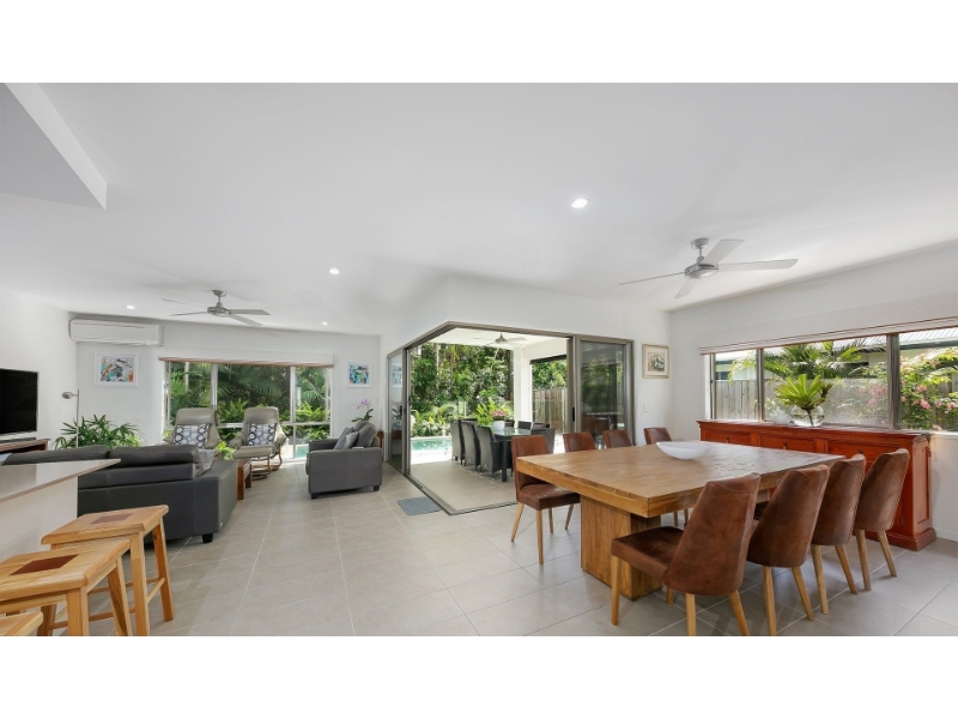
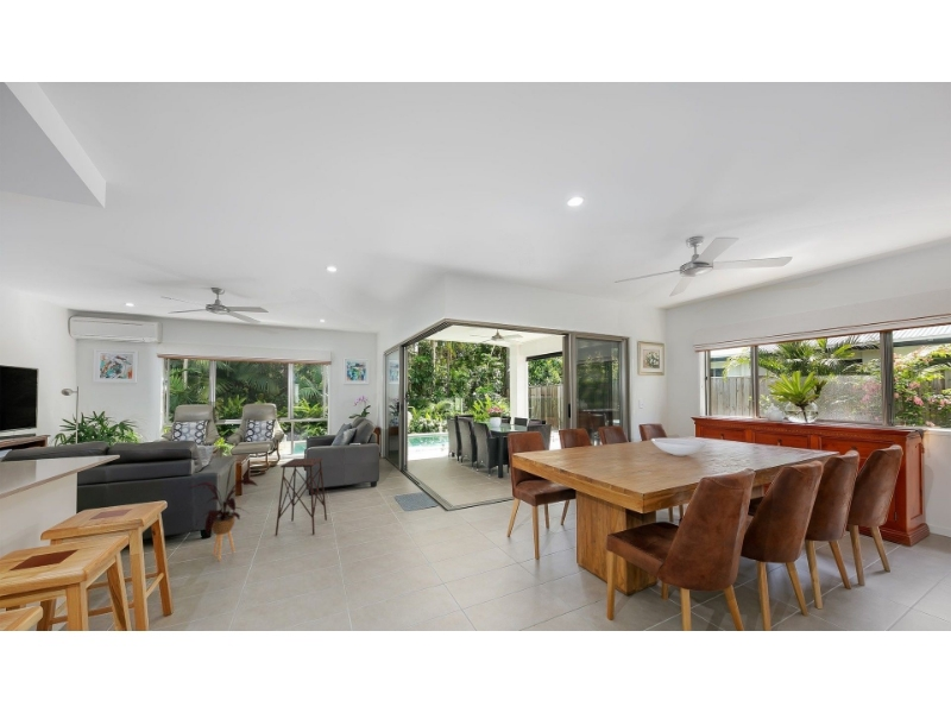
+ house plant (221, 510)
+ side table (302, 493)
